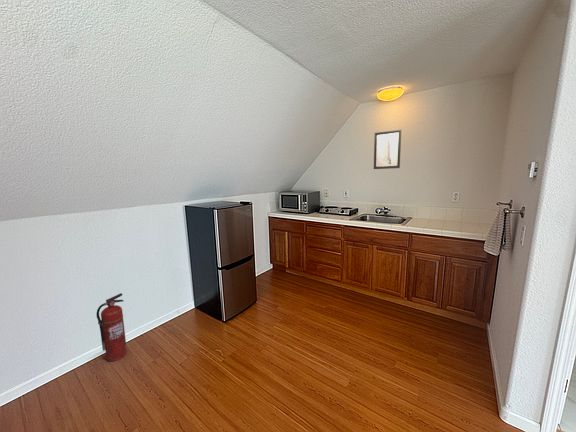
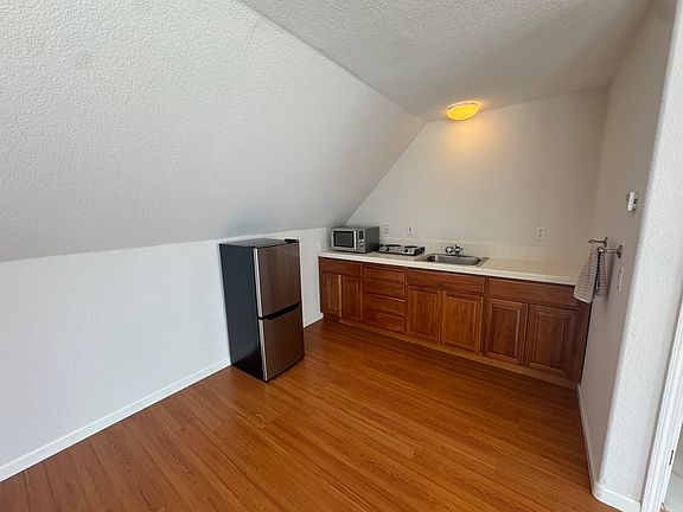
- fire extinguisher (113, 327)
- wall art (386, 150)
